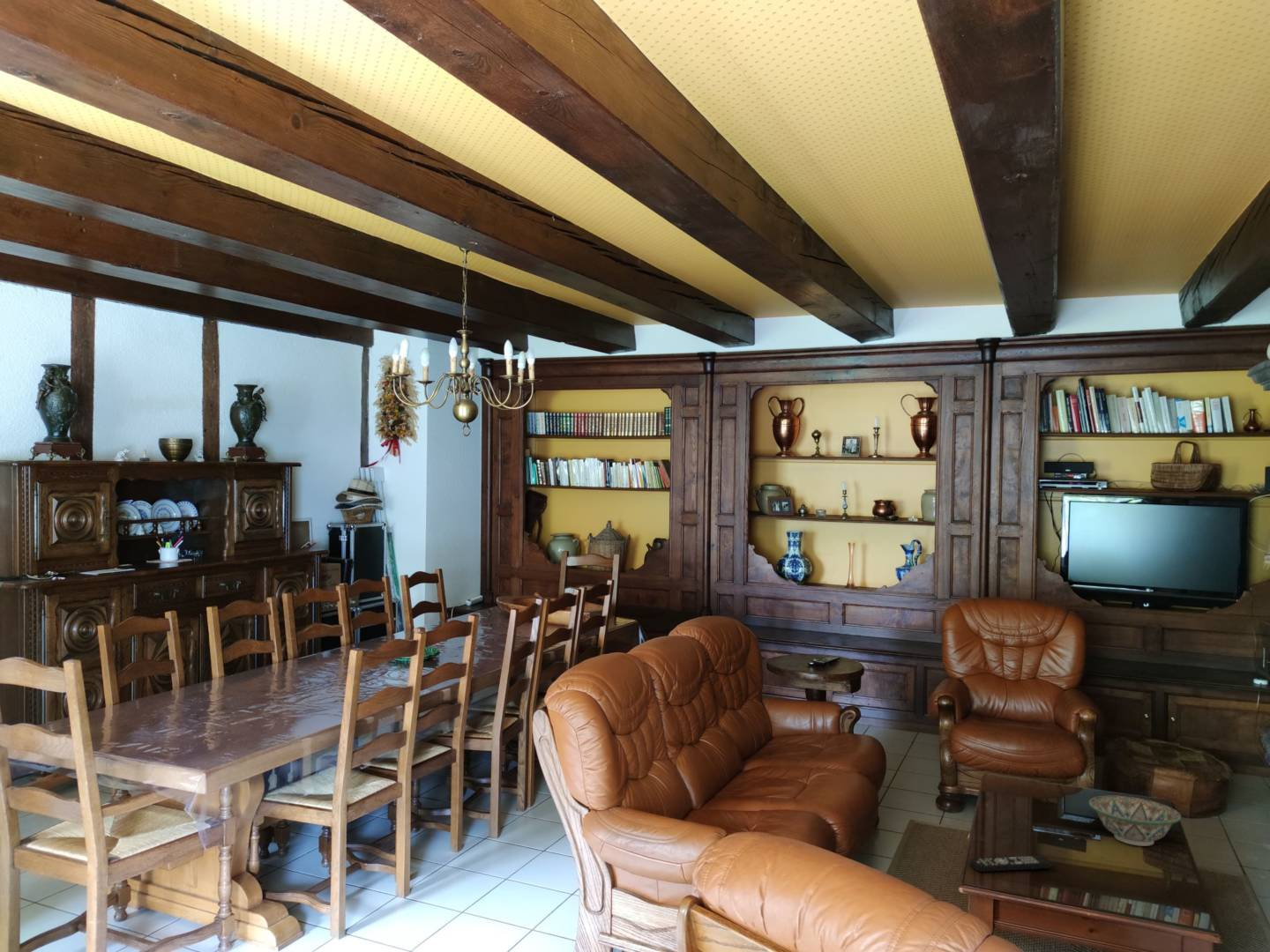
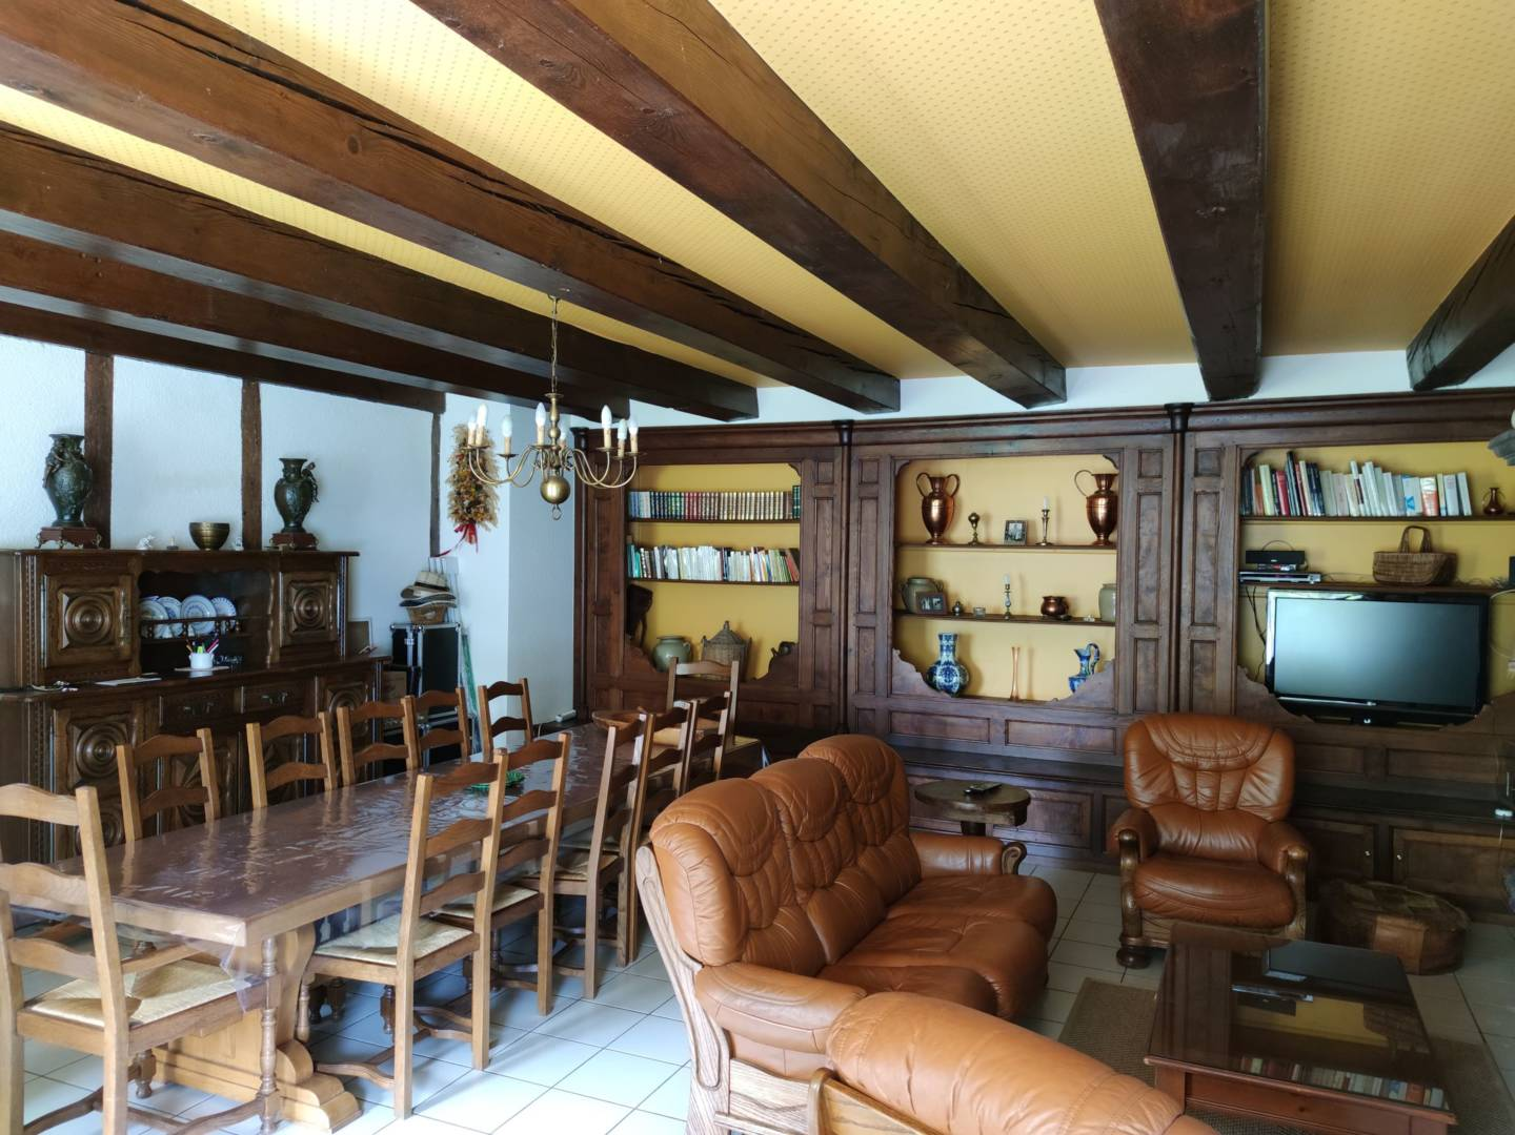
- remote control (1011, 864)
- decorative bowl (1133, 823)
